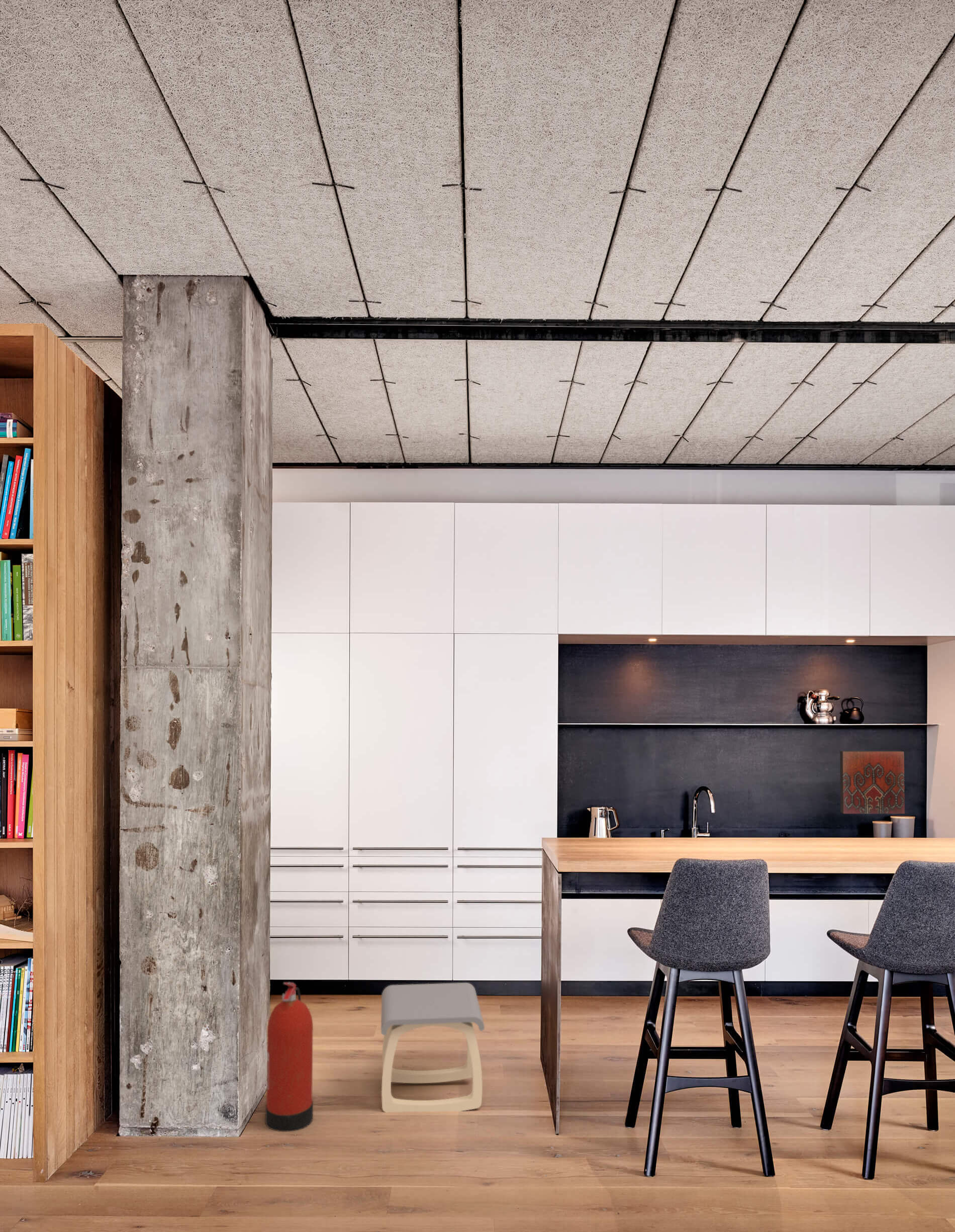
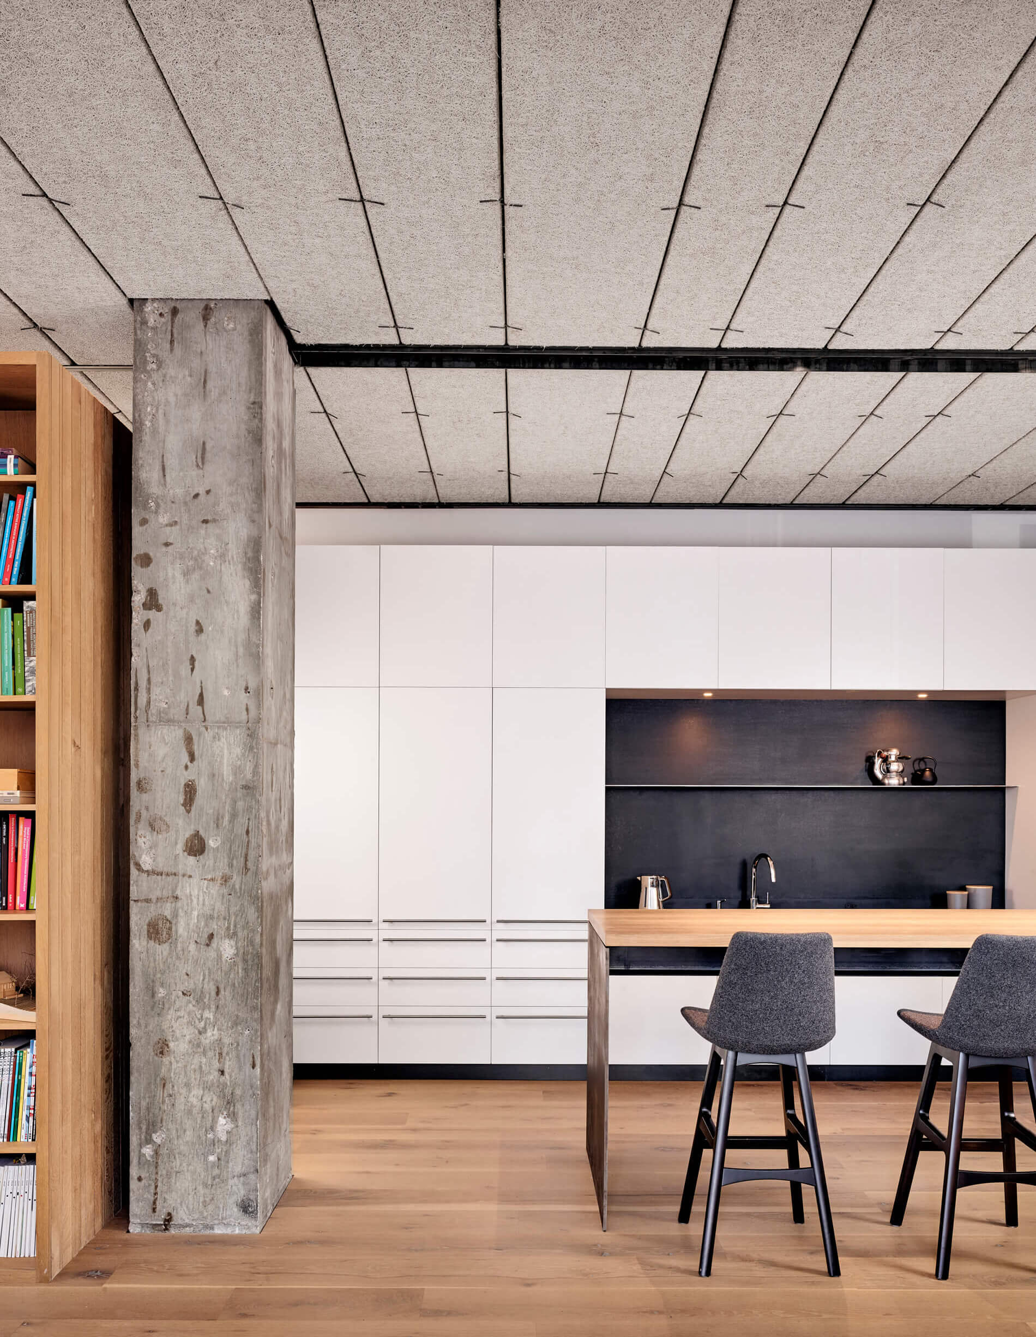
- decorative tile (872, 782)
- fire extinguisher (292, 1044)
- stool (430, 1026)
